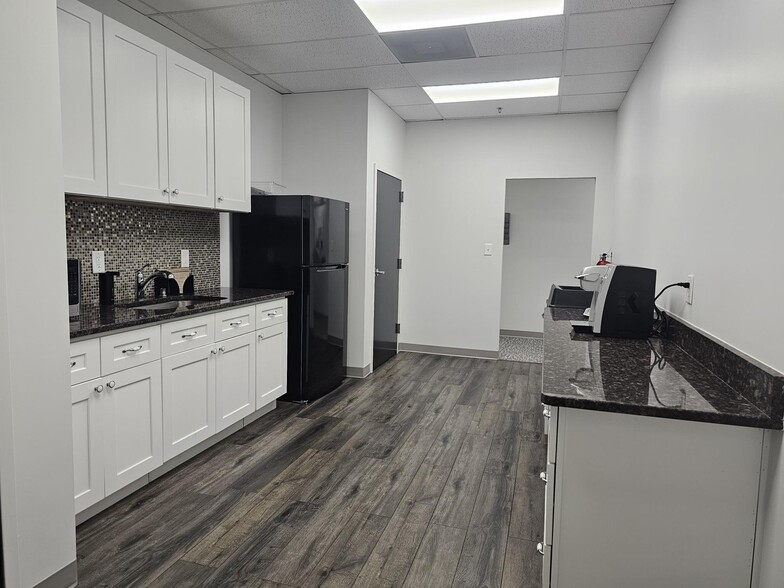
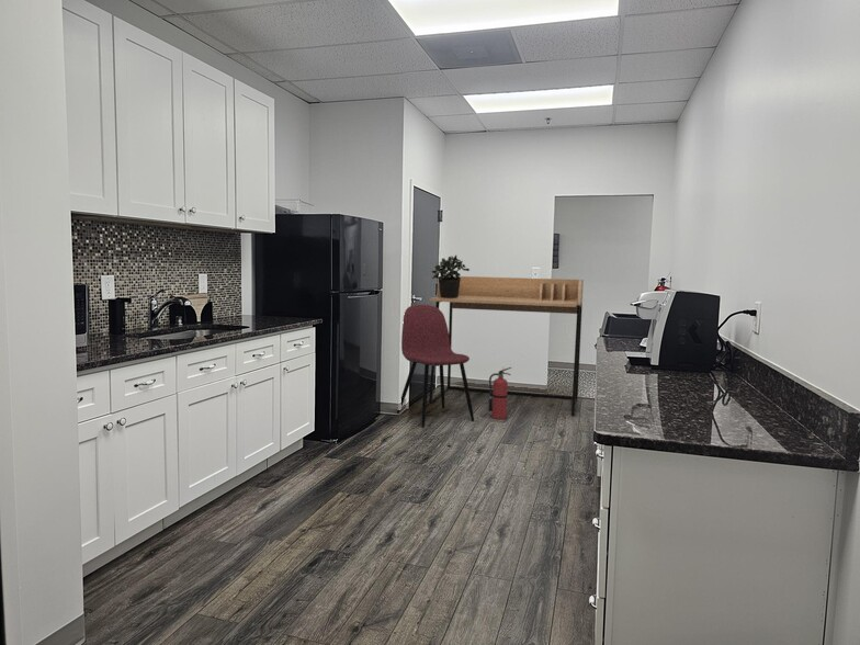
+ potted plant (451, 276)
+ desk (512, 310)
+ fire extinguisher (499, 392)
+ dining chair (435, 362)
